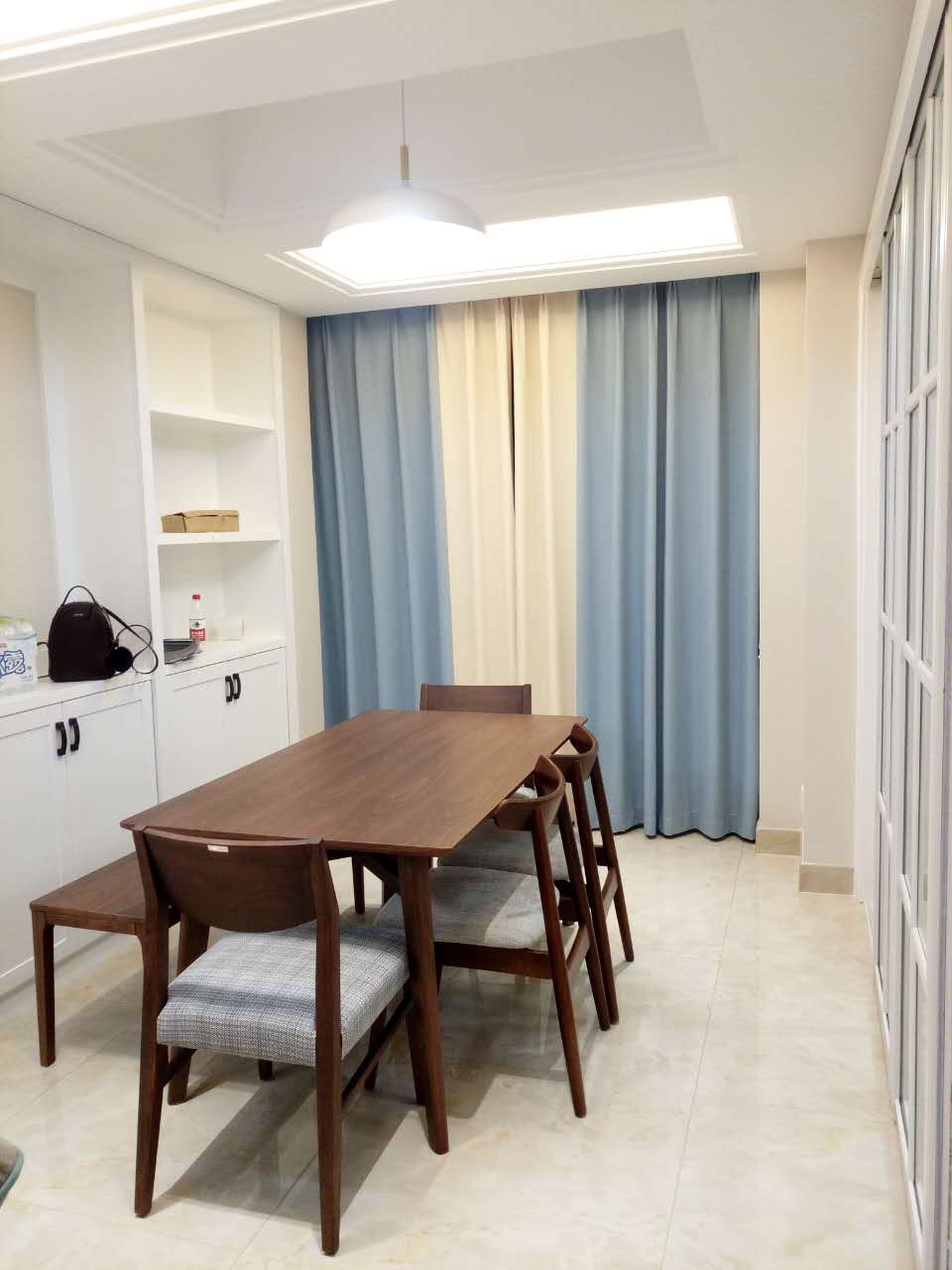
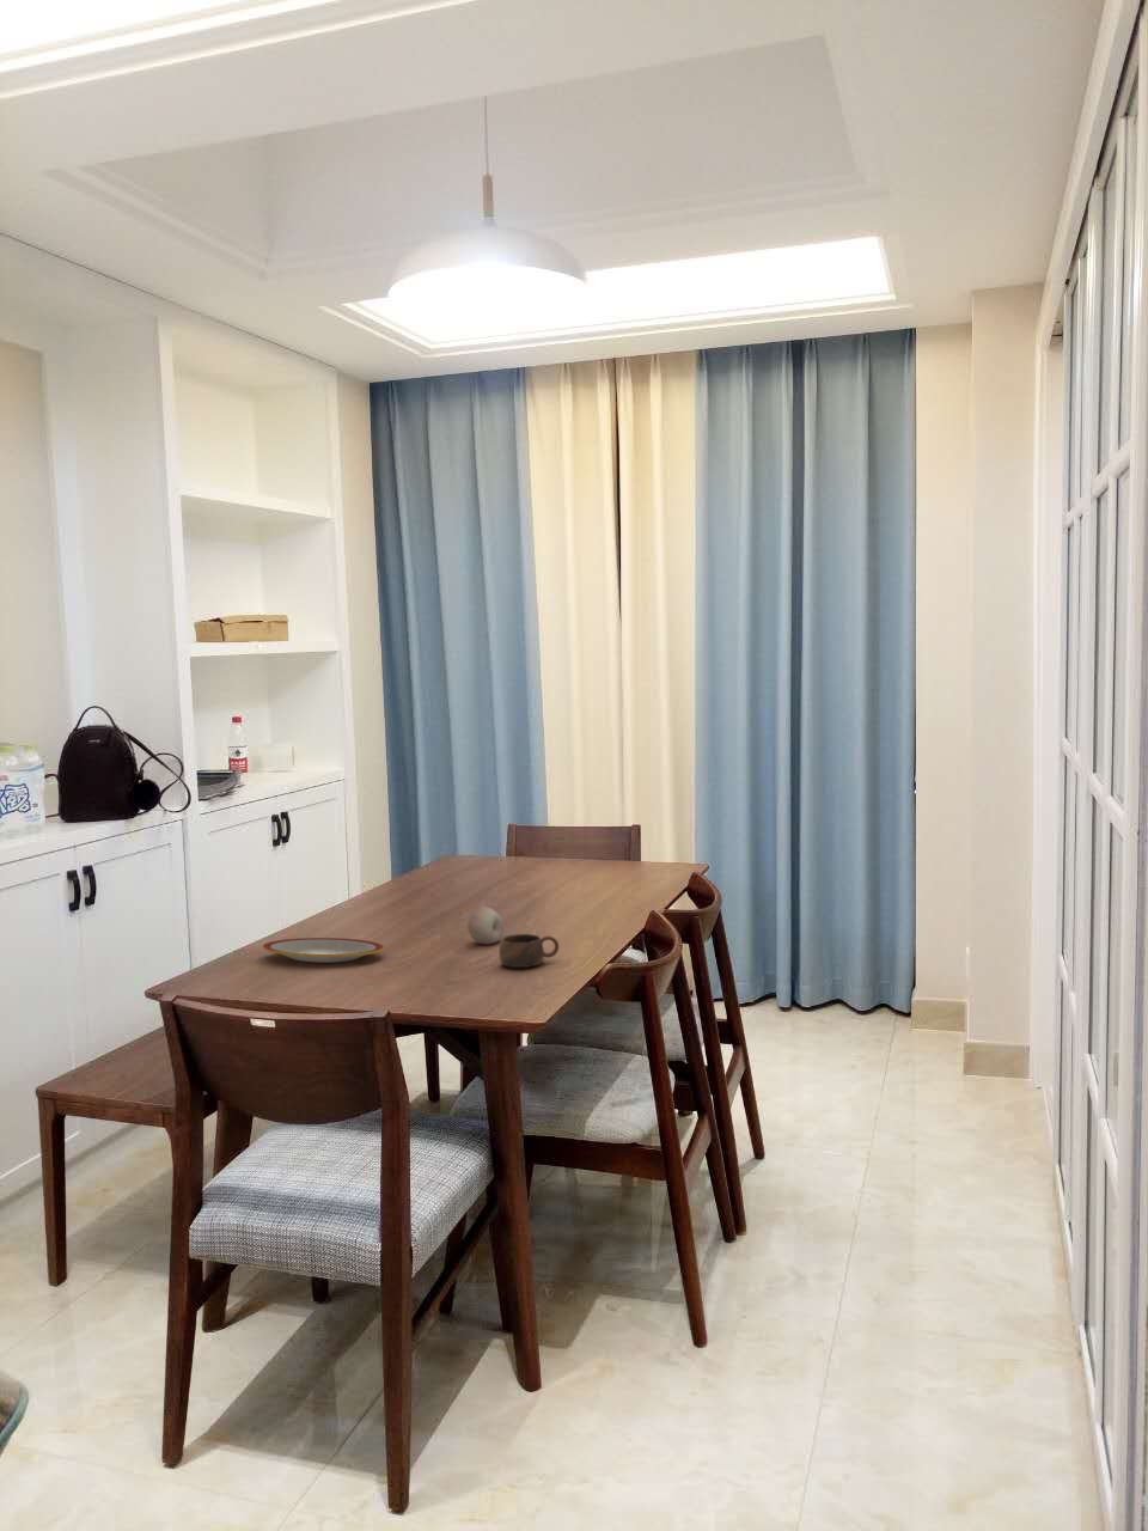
+ fruit (485, 925)
+ cup (528, 950)
+ plate (323, 951)
